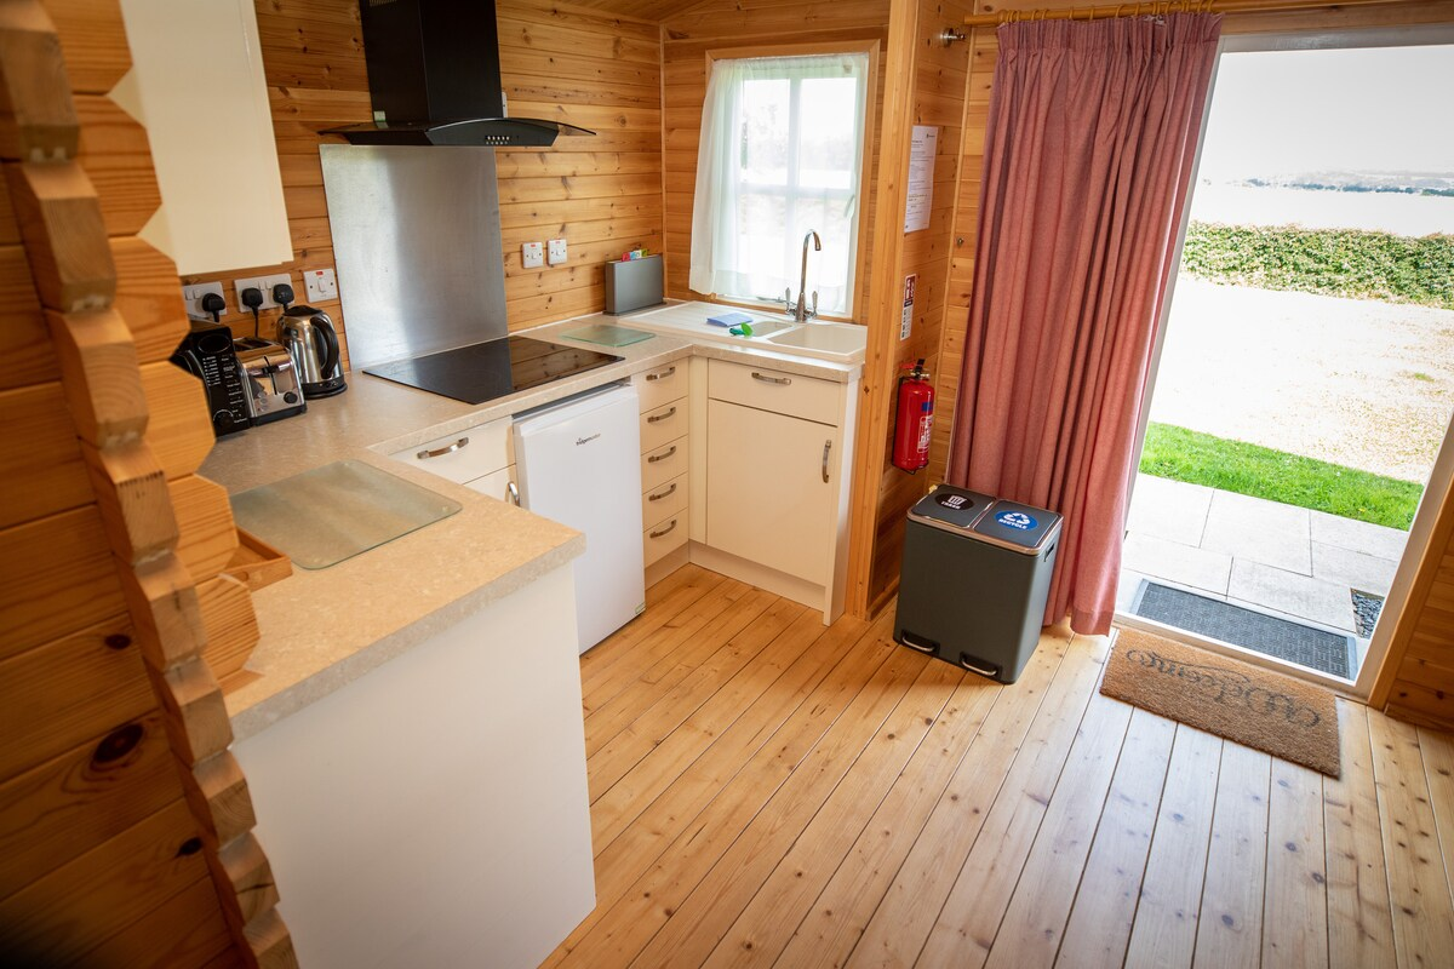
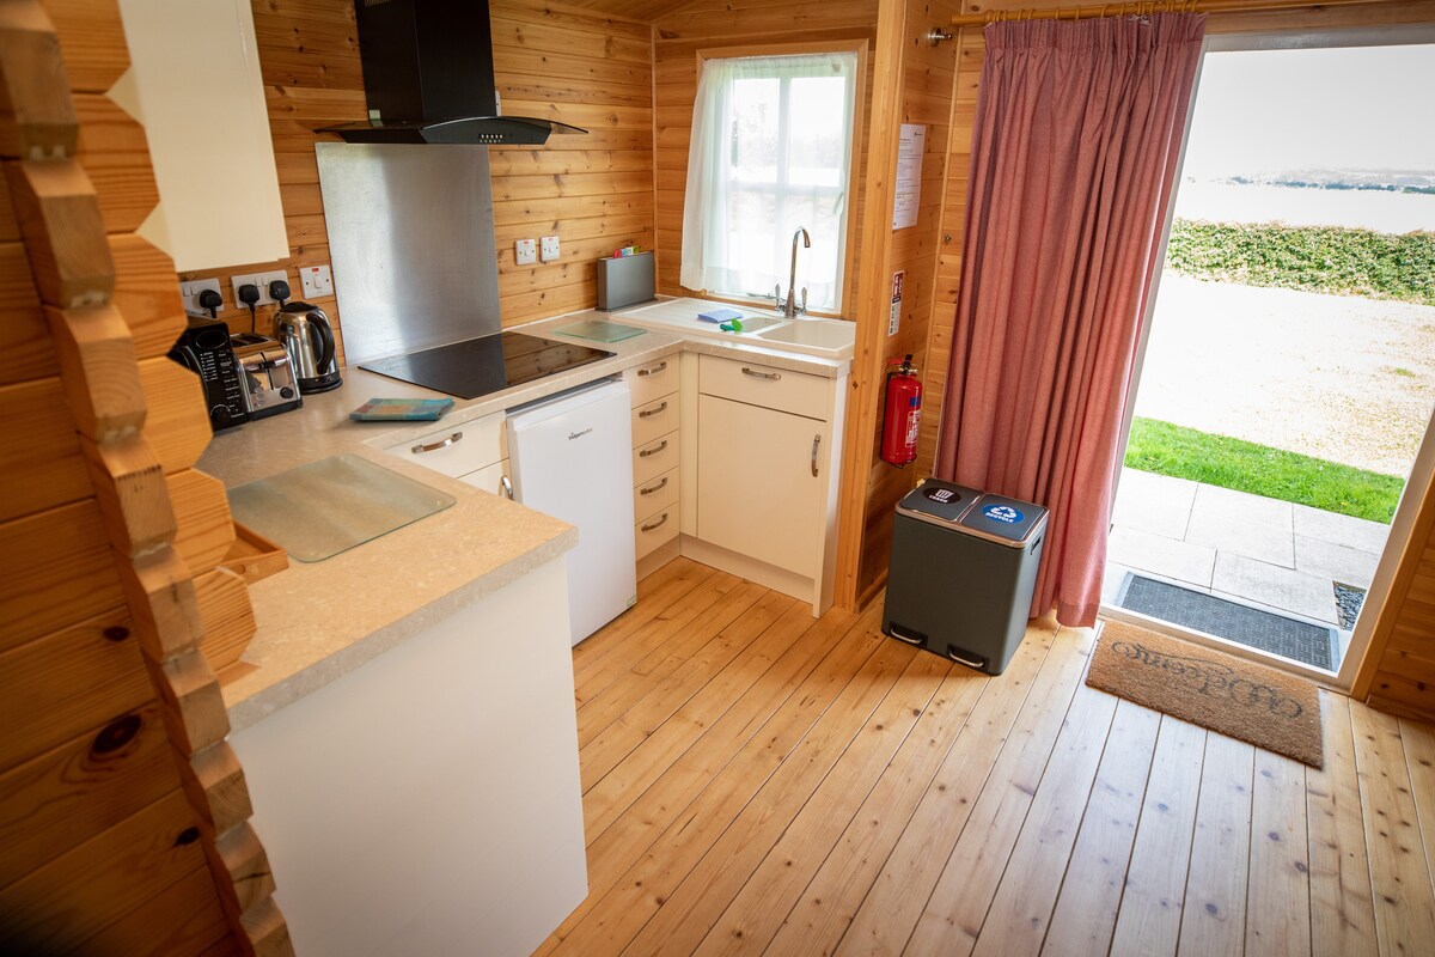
+ dish towel (403, 408)
